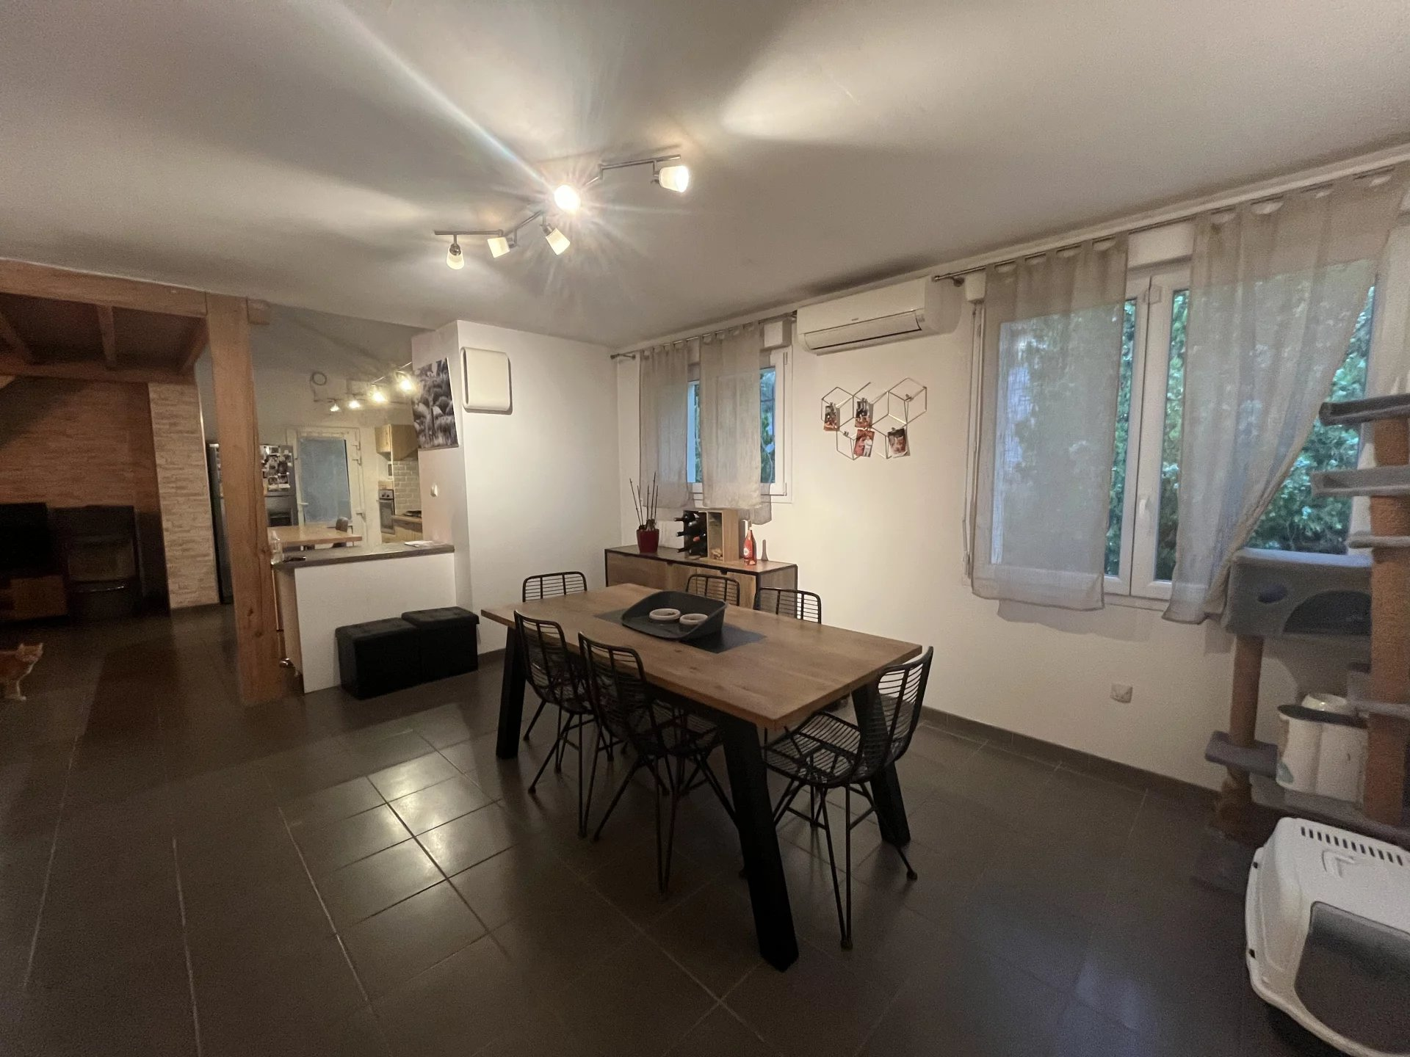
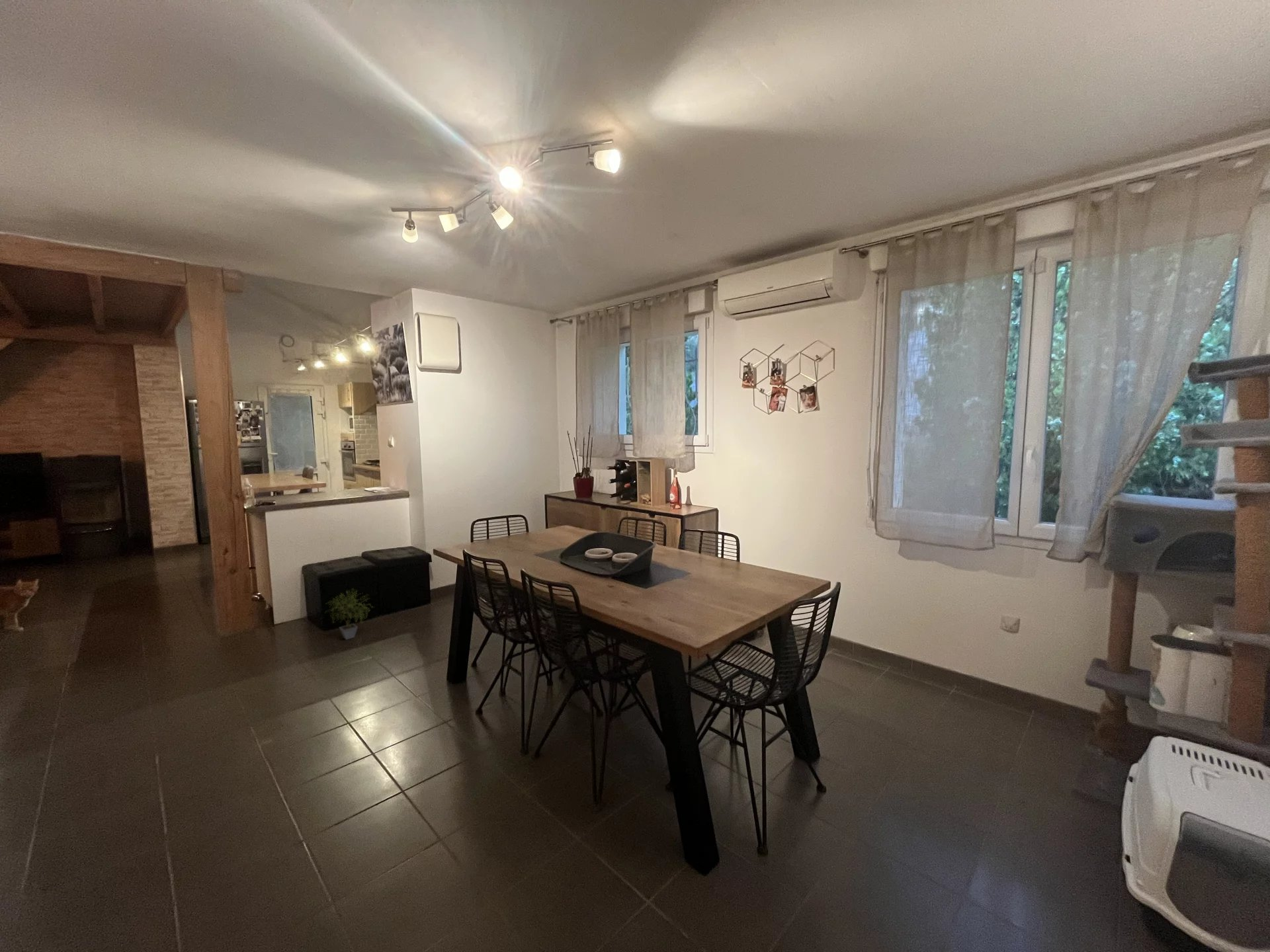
+ potted plant (349, 612)
